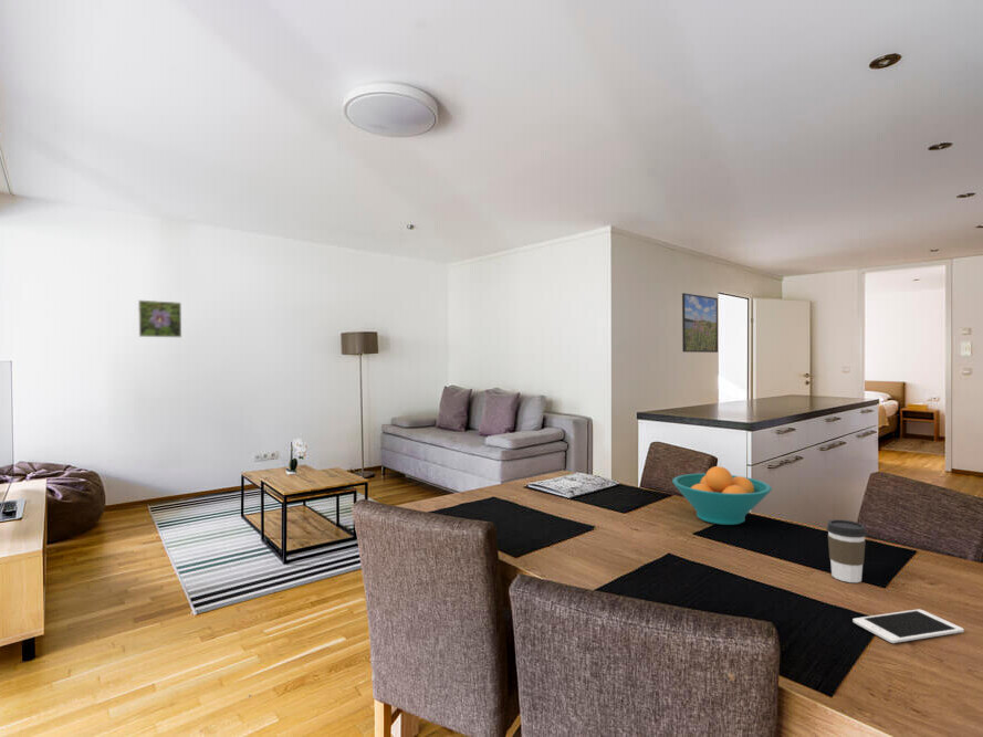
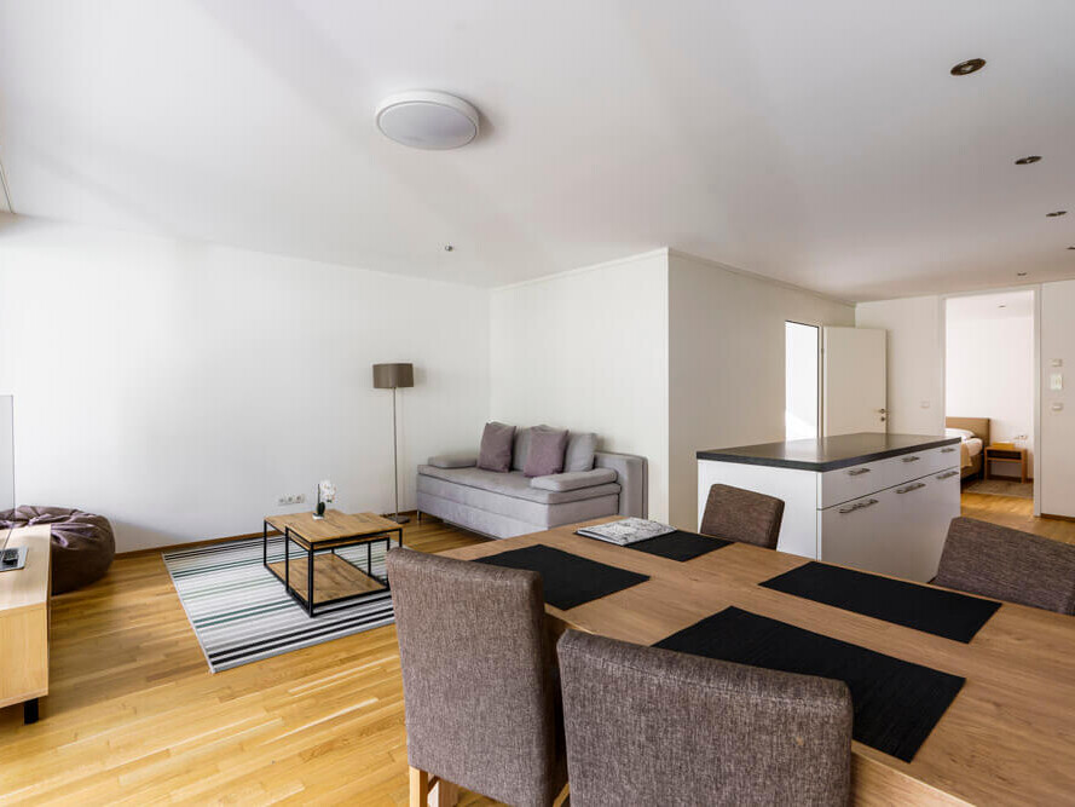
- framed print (160, 318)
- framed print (700, 324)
- fruit bowl (720, 493)
- coffee cup (846, 550)
- cell phone (907, 625)
